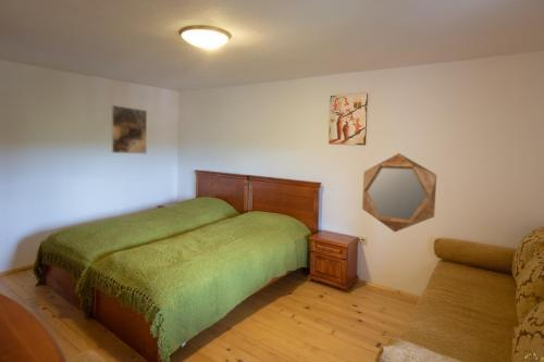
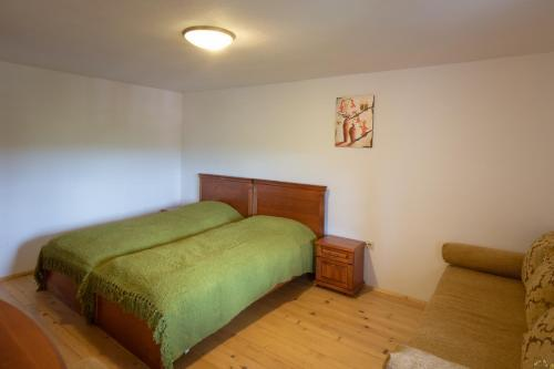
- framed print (129, 130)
- home mirror (395, 192)
